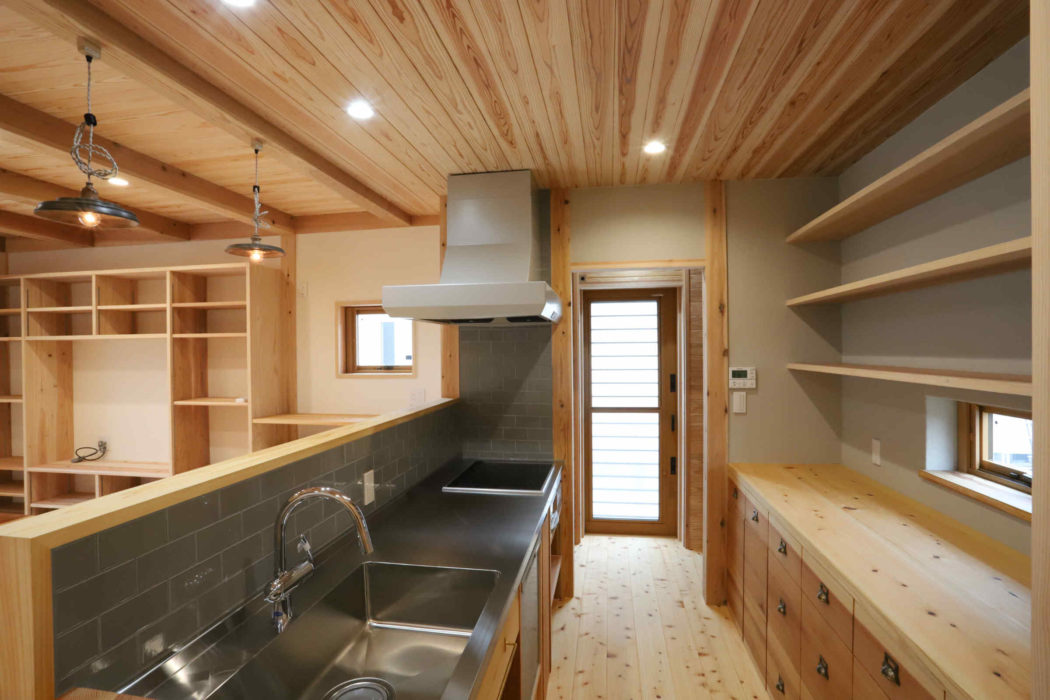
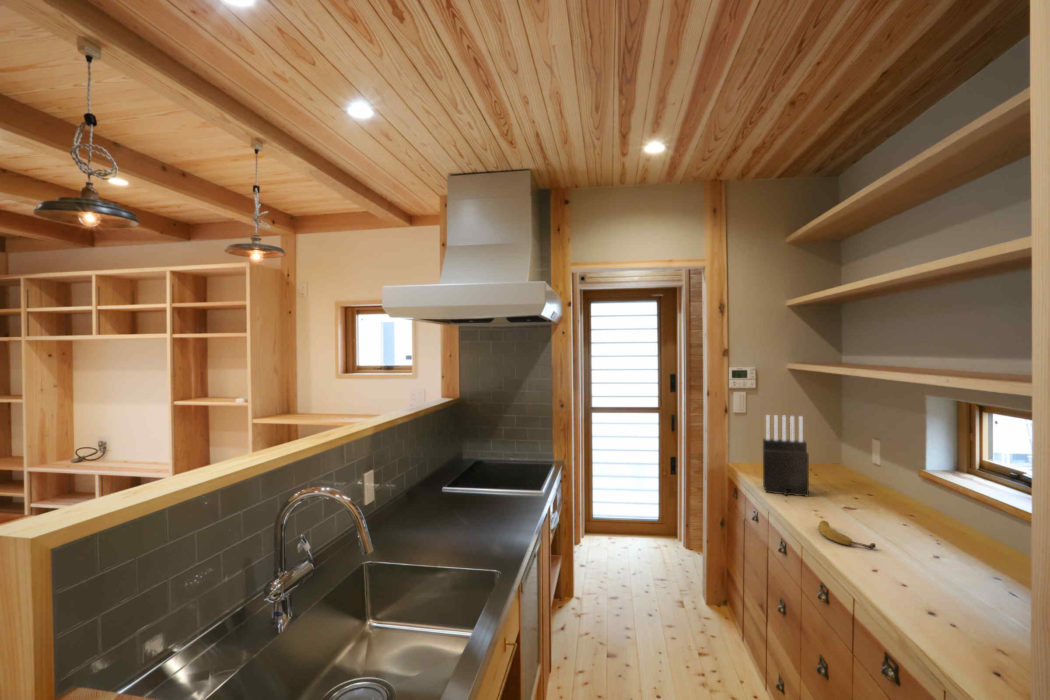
+ knife block (785, 454)
+ fruit (840, 533)
